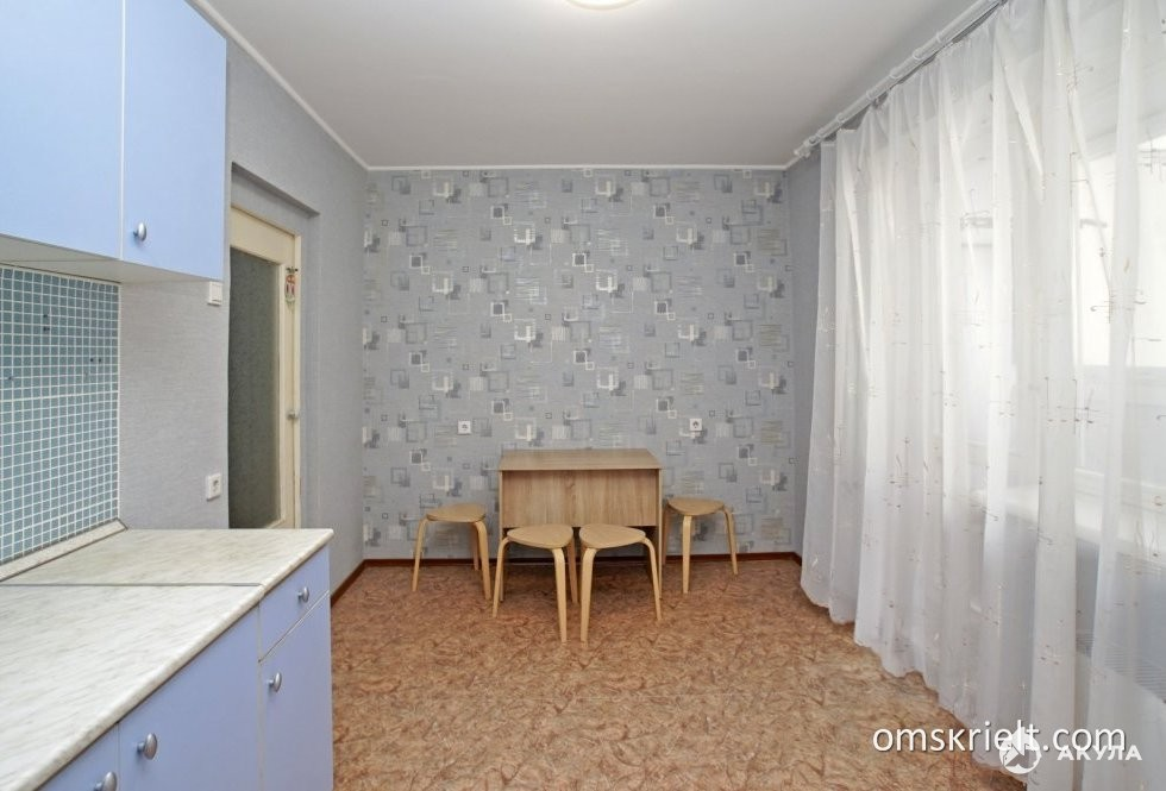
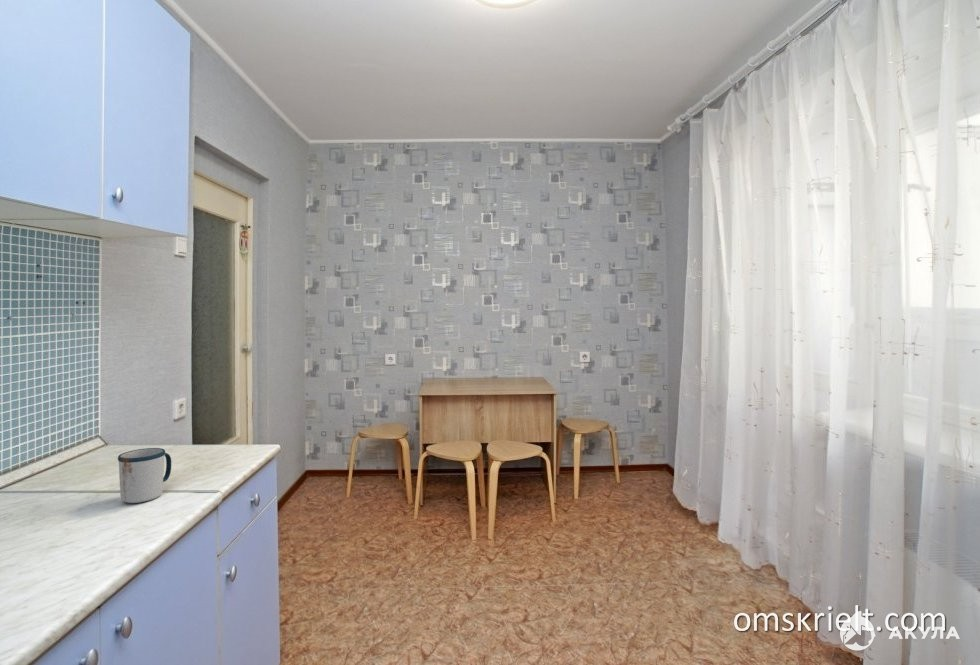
+ mug (146, 473)
